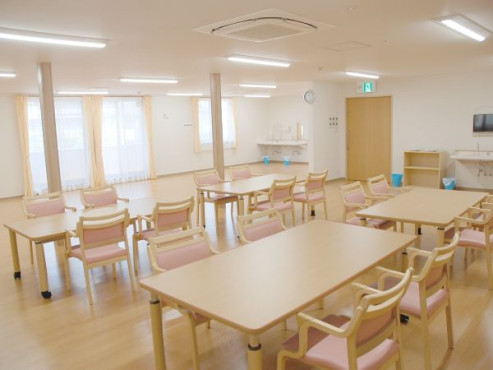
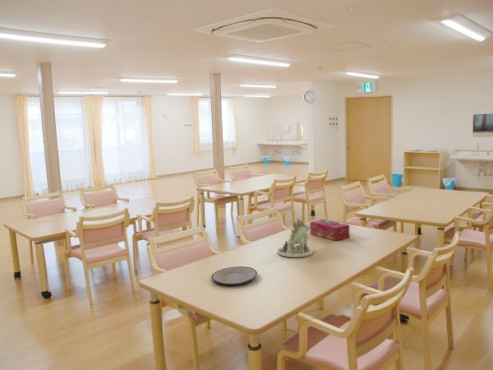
+ plate (234, 275)
+ toy dinosaur (299, 234)
+ tissue box (329, 229)
